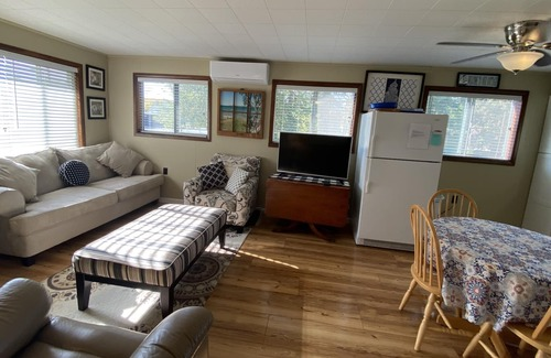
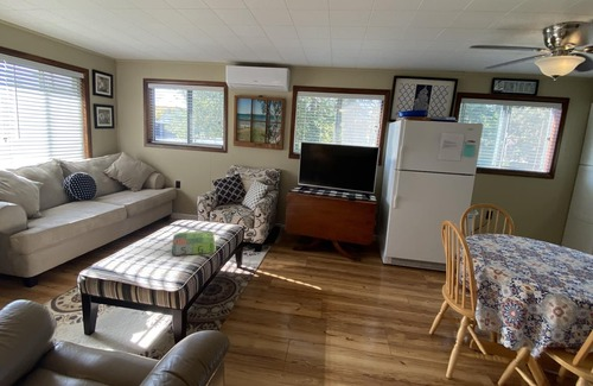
+ board game (193, 241)
